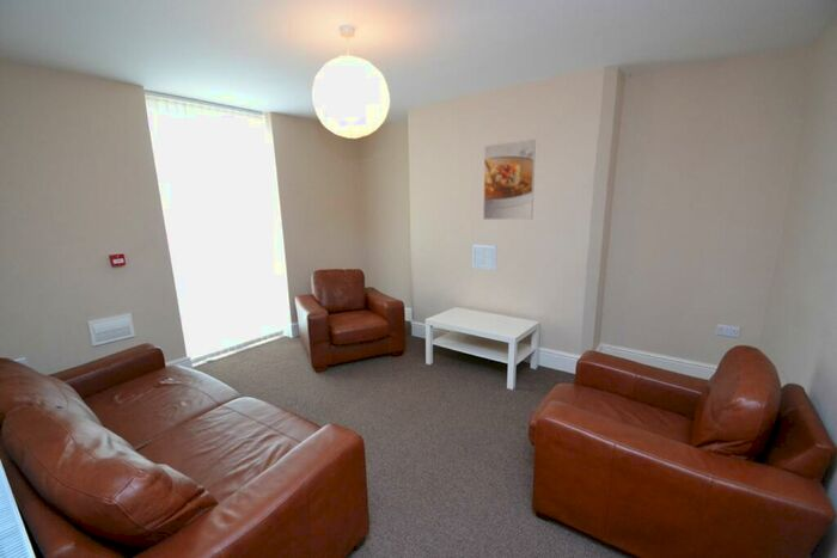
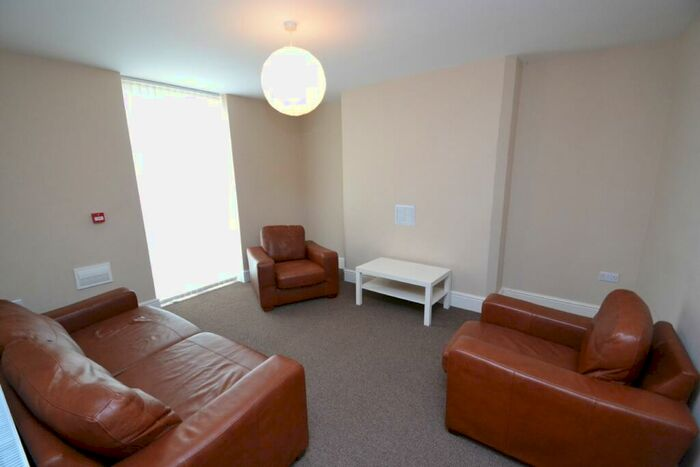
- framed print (507, 182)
